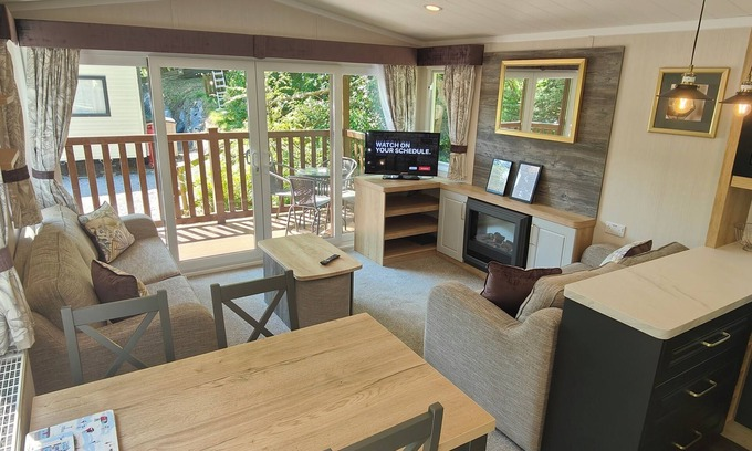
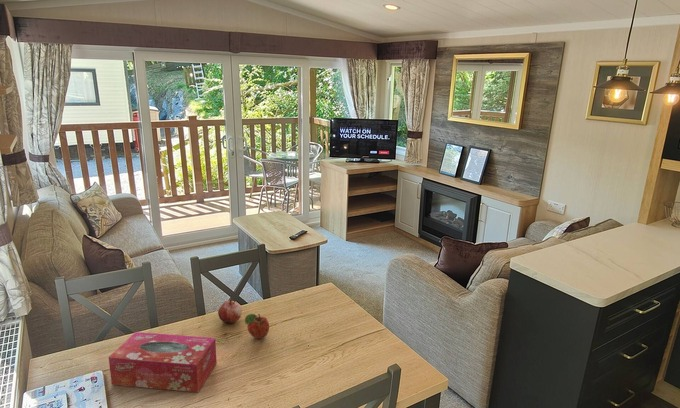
+ fruit (257, 325)
+ tissue box (165, 360)
+ fruit (230, 309)
